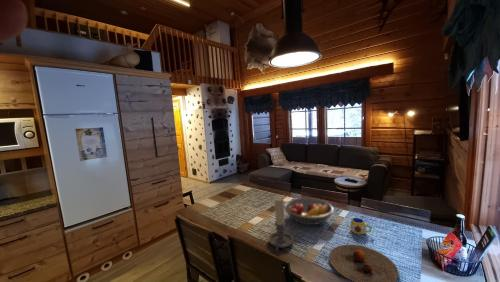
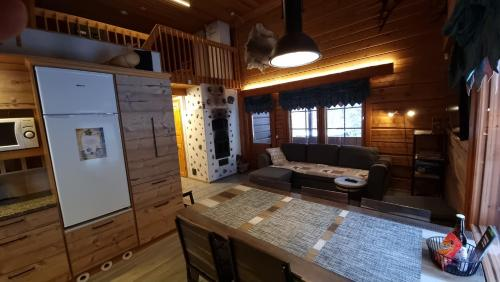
- mug (360, 226)
- candle holder (279, 221)
- plate (361, 260)
- fruit bowl (308, 211)
